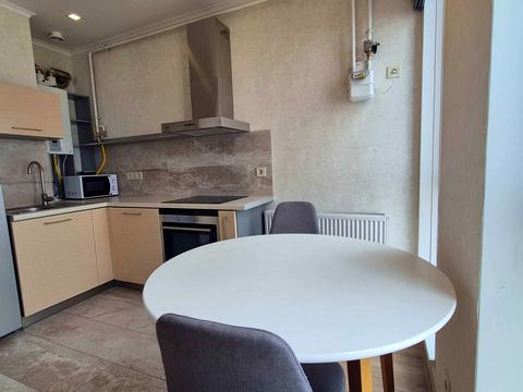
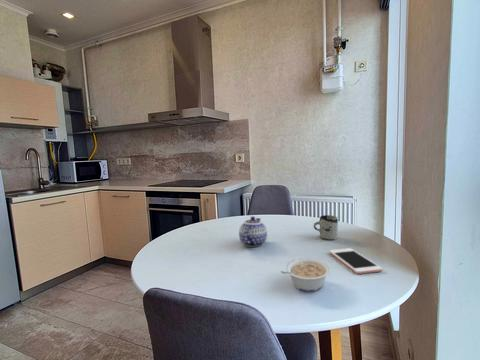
+ cell phone (353, 259)
+ teapot (252, 230)
+ legume (307, 274)
+ cup (325, 227)
